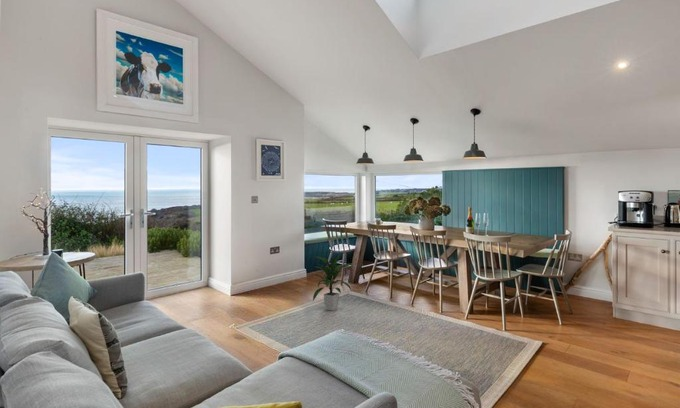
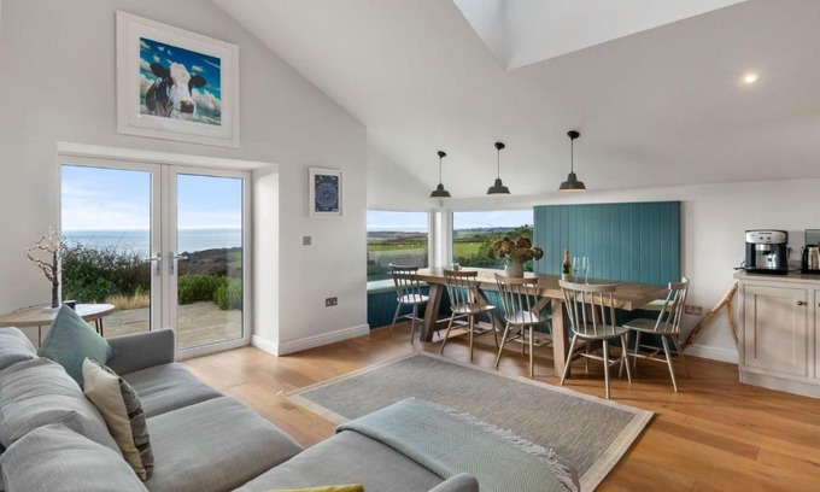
- indoor plant (329, 280)
